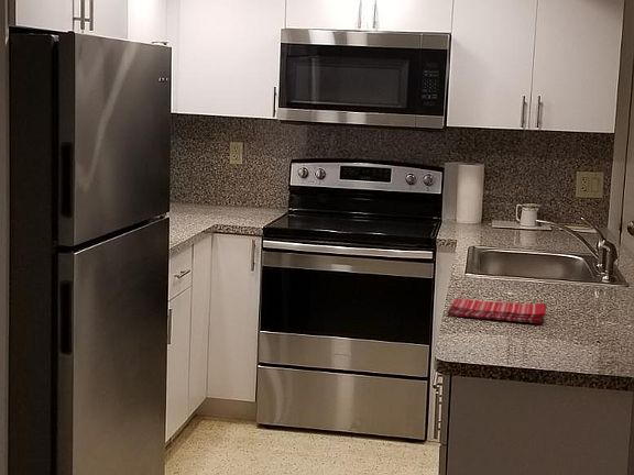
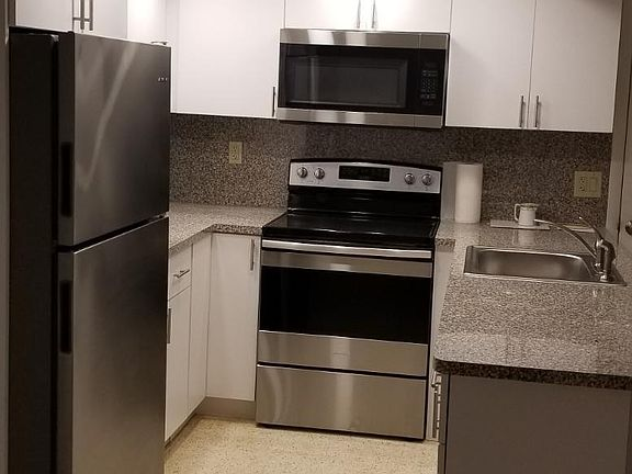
- dish towel (498, 308)
